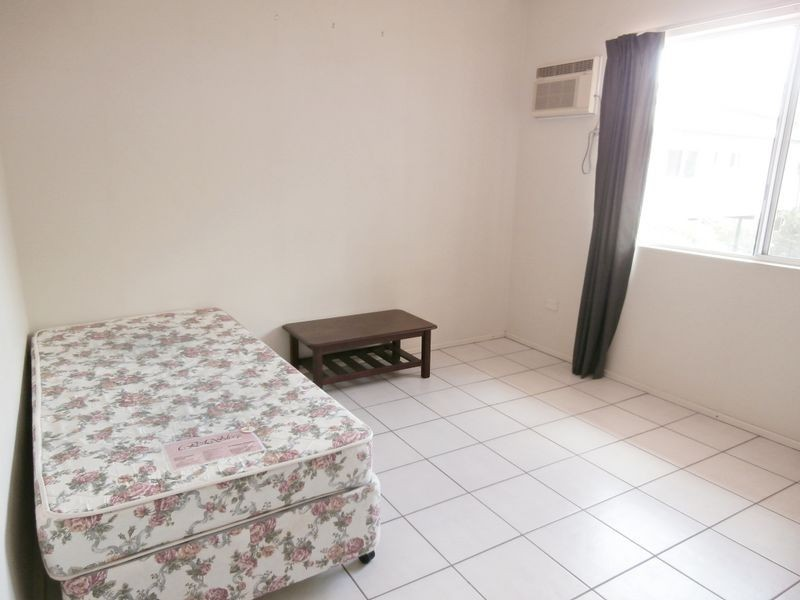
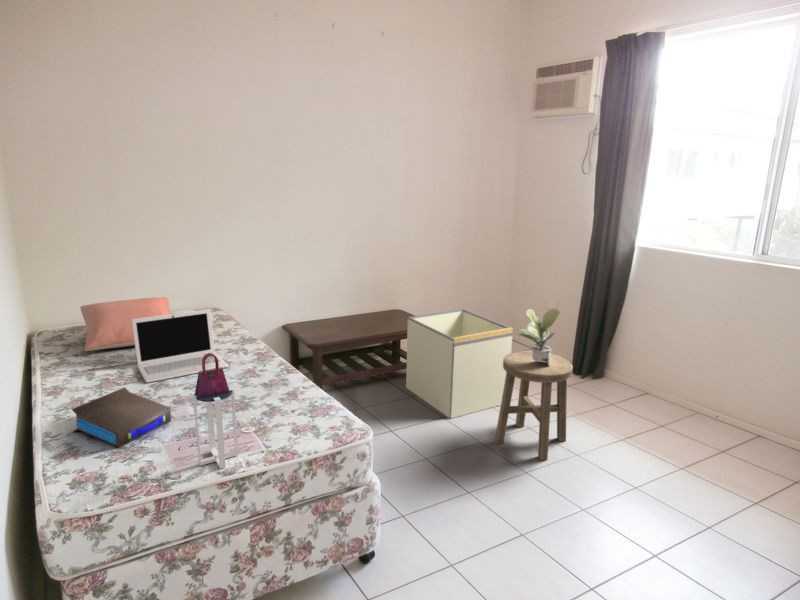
+ laptop (180, 343)
+ potted plant (536, 335)
+ pillow (129, 321)
+ book (123, 416)
+ stool (532, 403)
+ storage bin (457, 359)
+ tote bag (215, 407)
